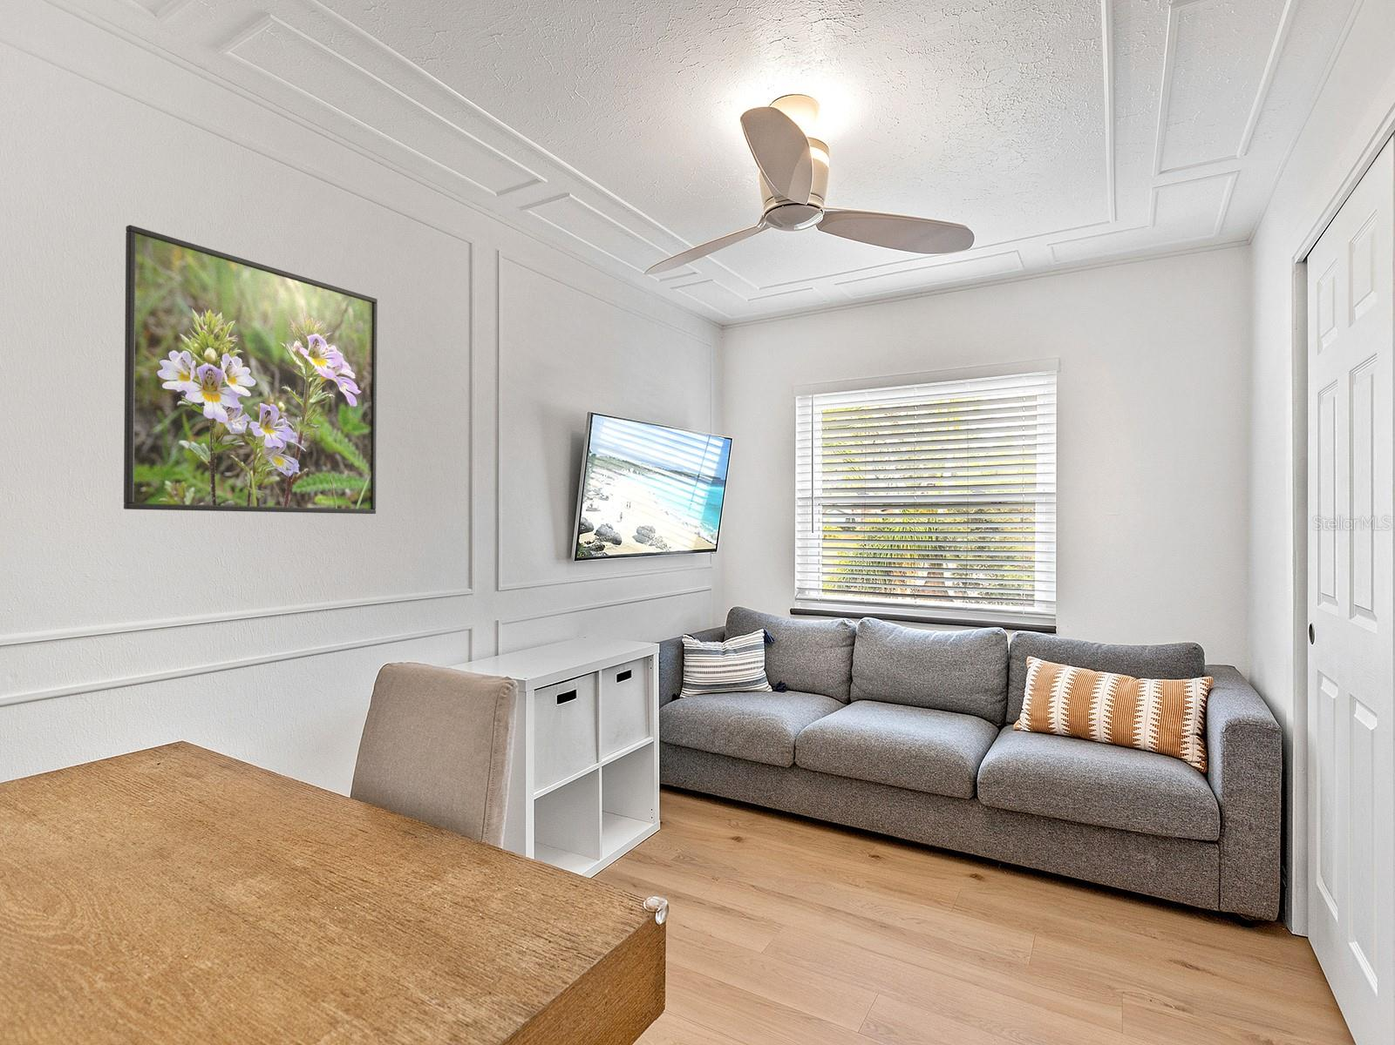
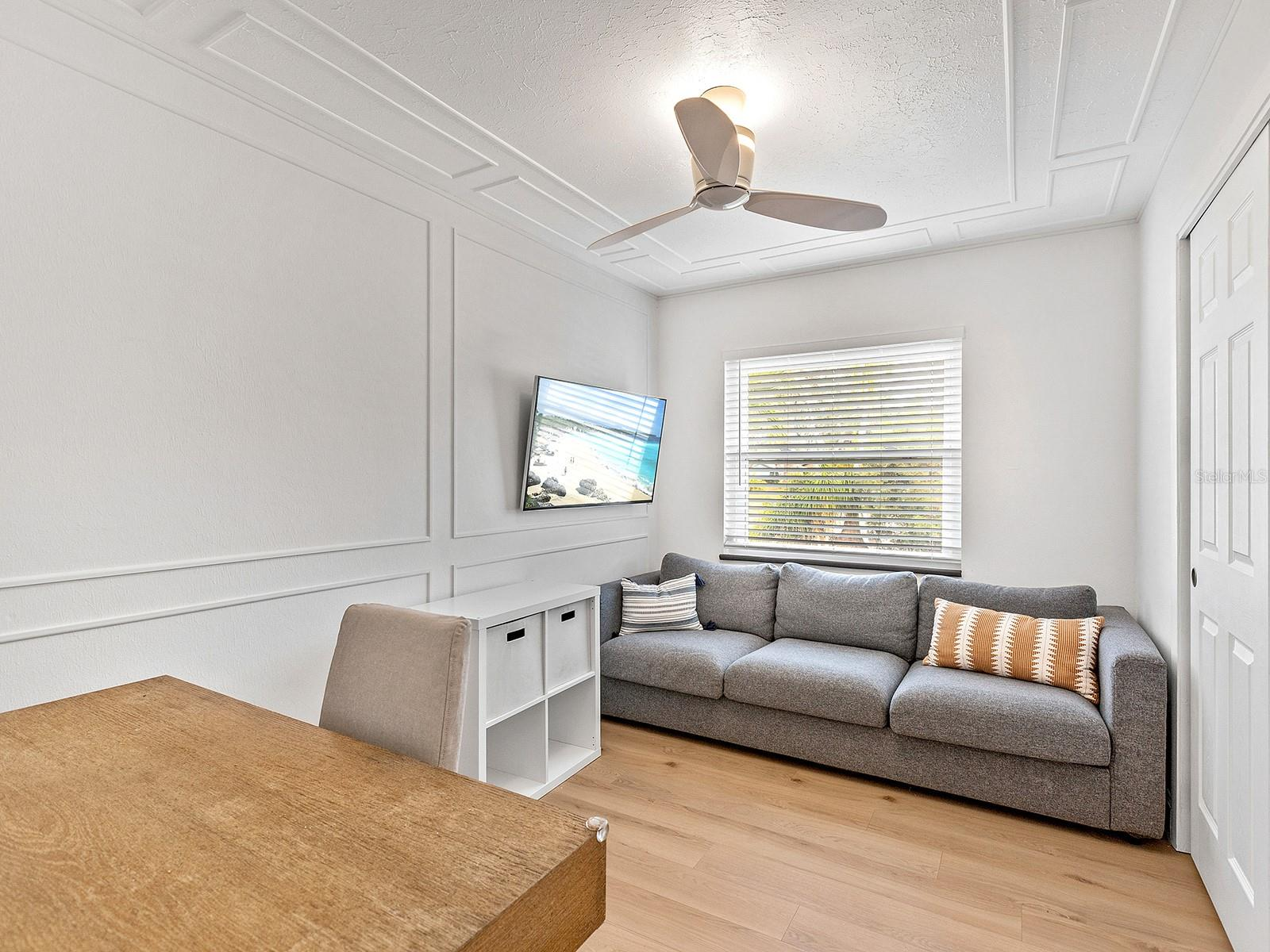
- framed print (268, 390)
